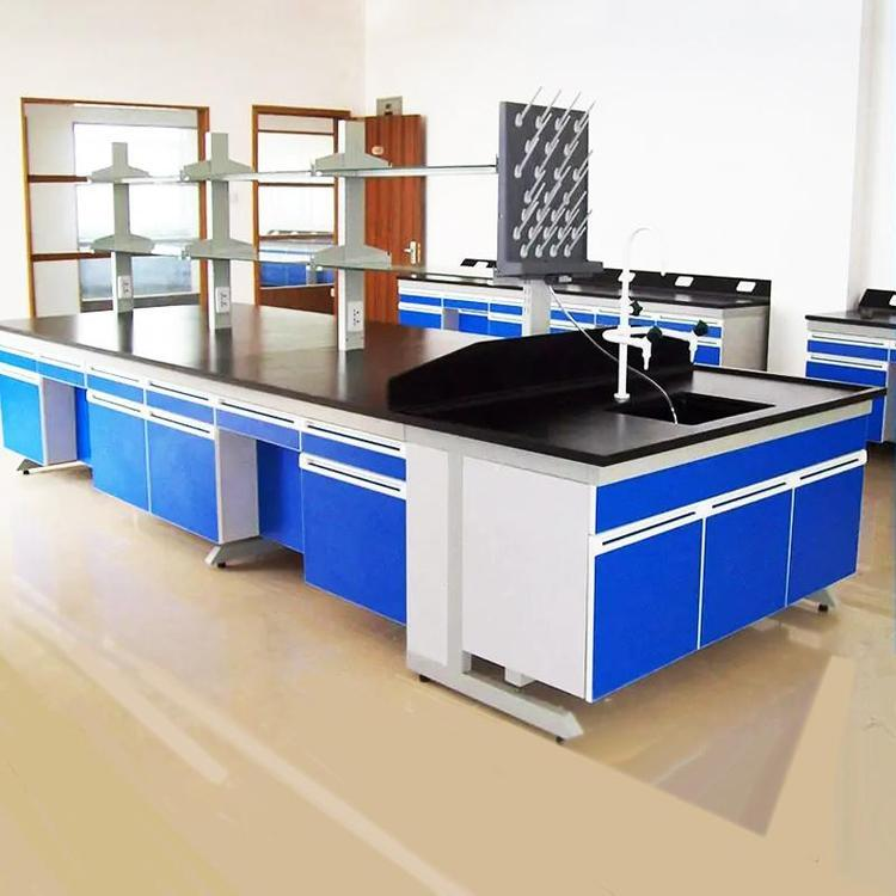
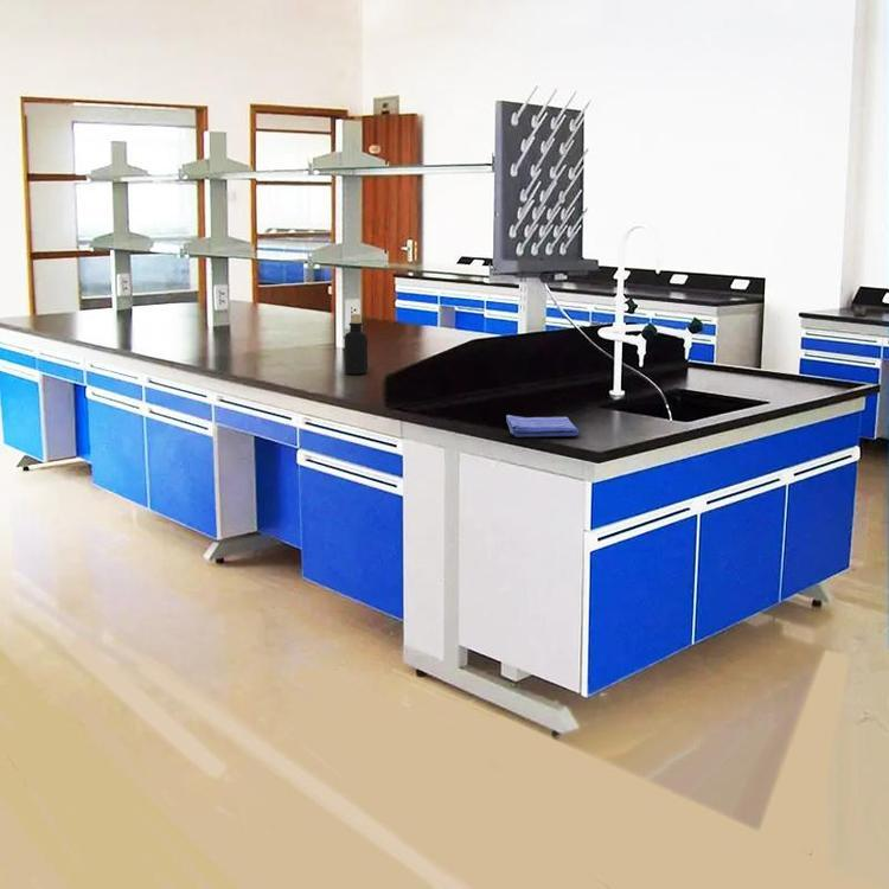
+ bottle (356, 344)
+ dish towel (541, 423)
